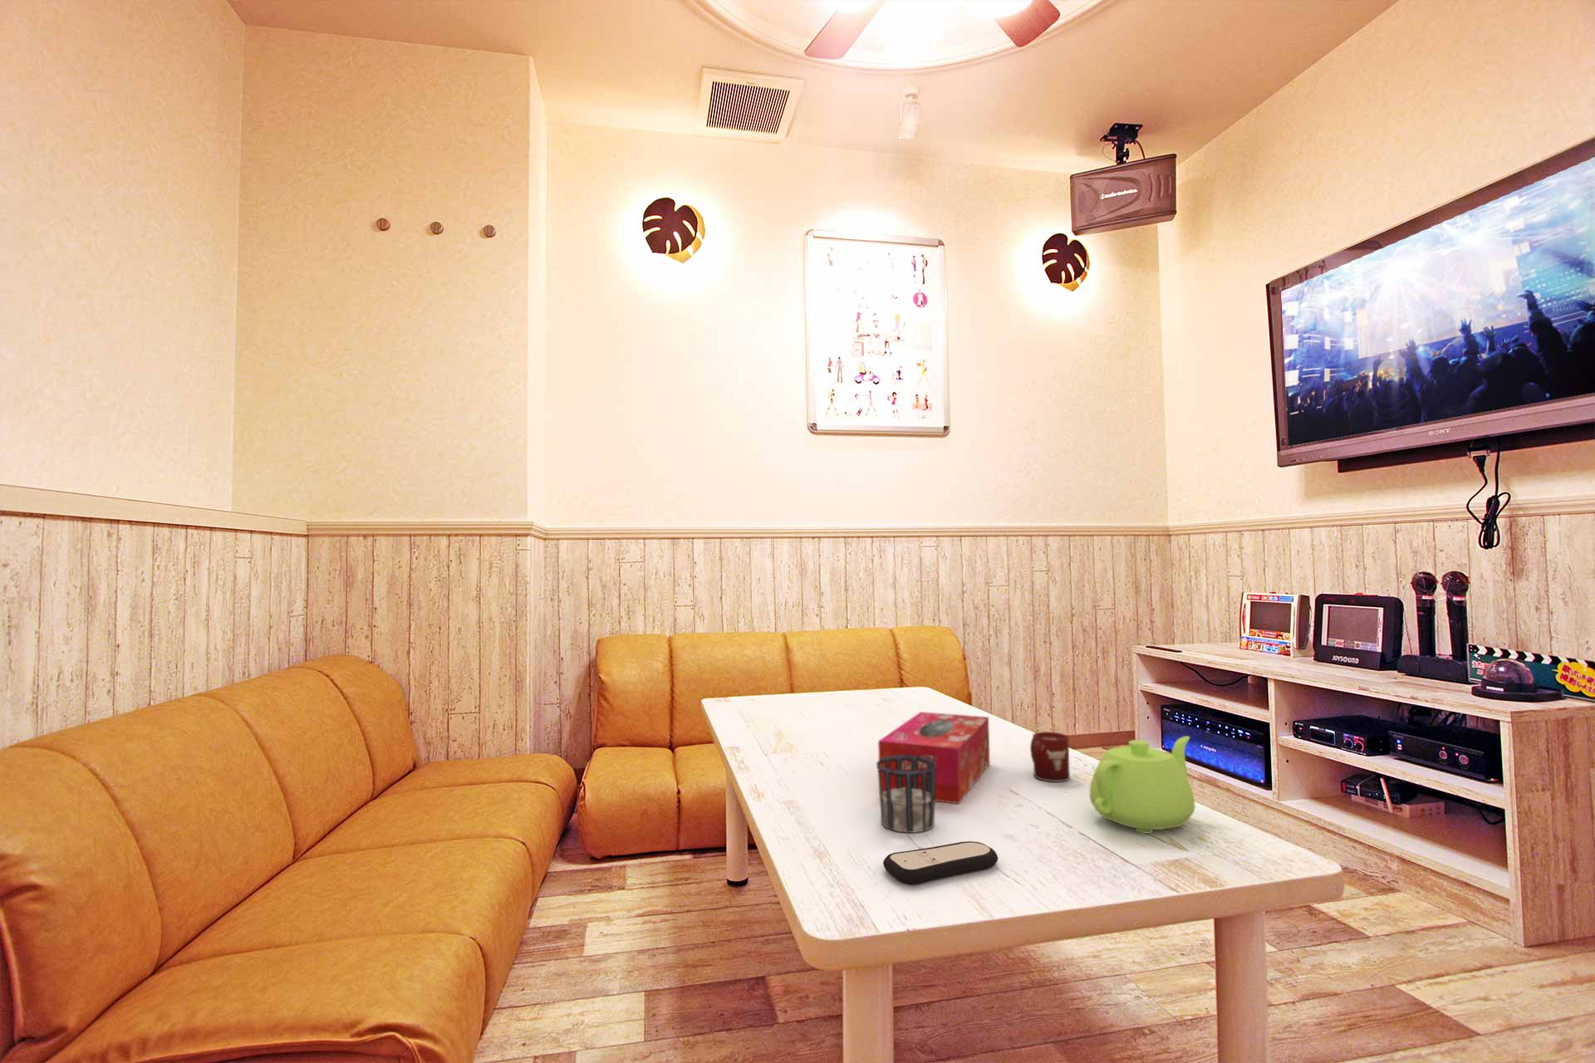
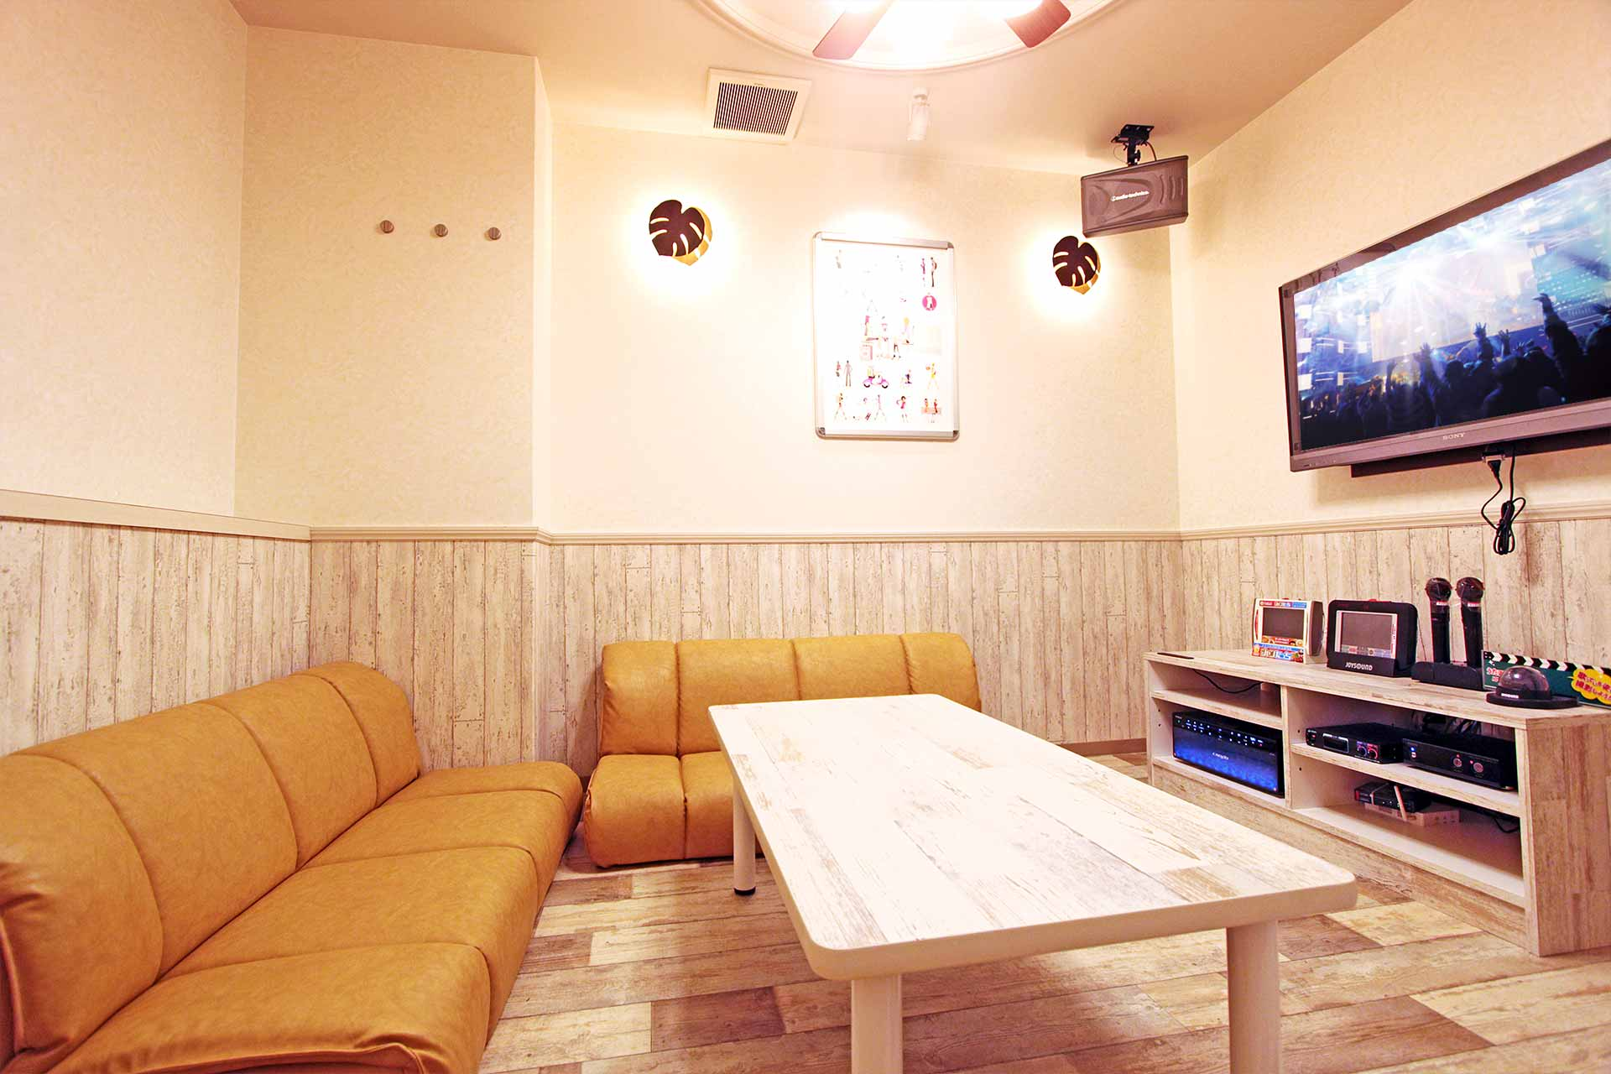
- remote control (942, 860)
- teapot (1145, 779)
- cup (907, 793)
- tissue box (938, 752)
- cup (1046, 755)
